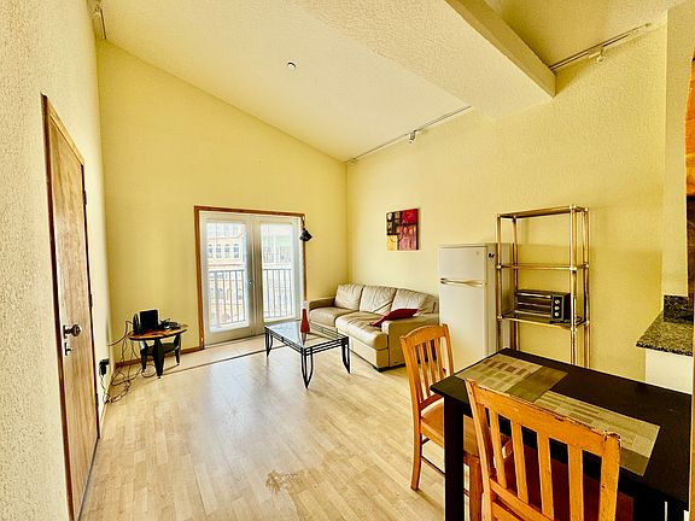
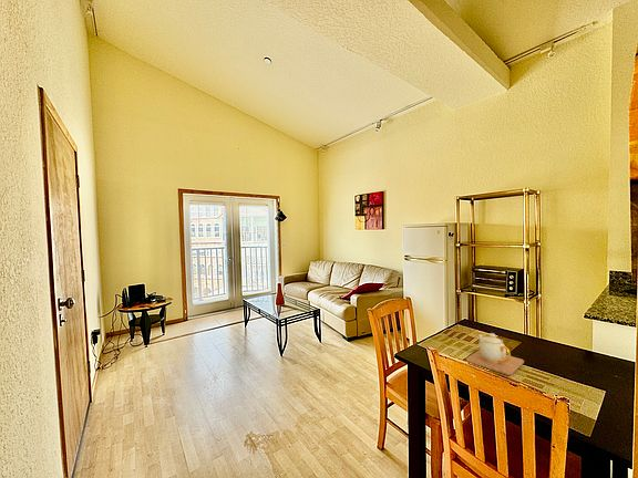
+ teapot (494, 346)
